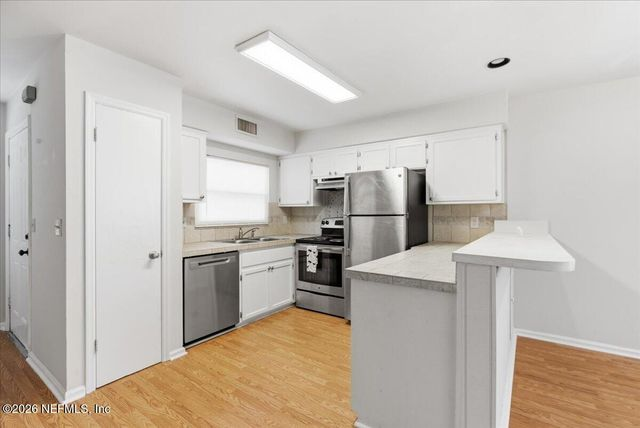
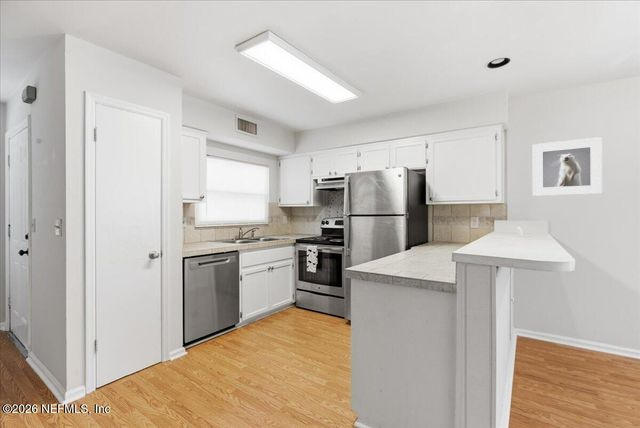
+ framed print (565, 168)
